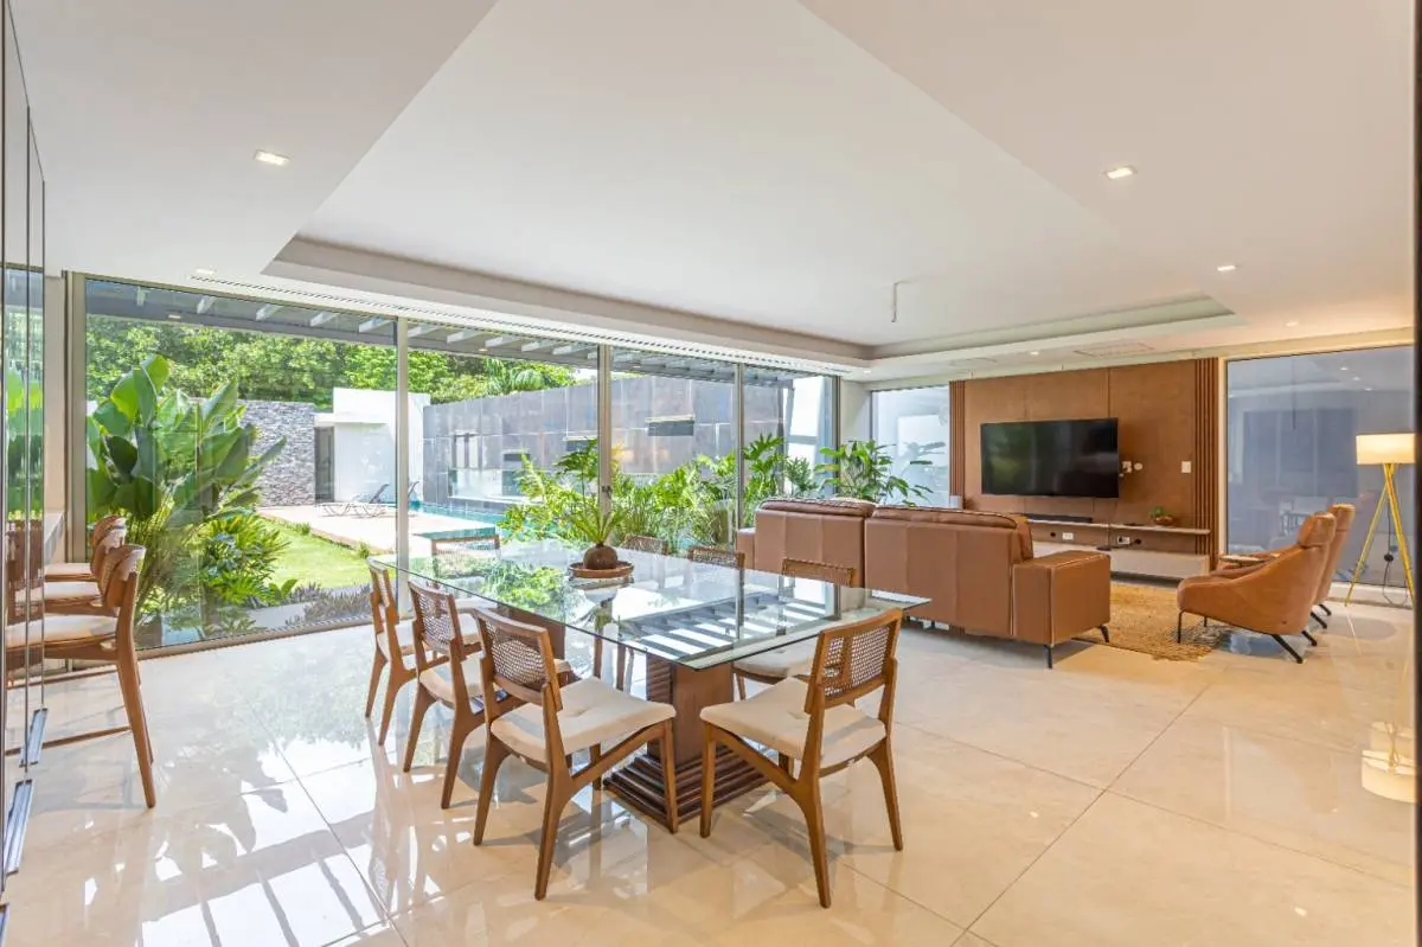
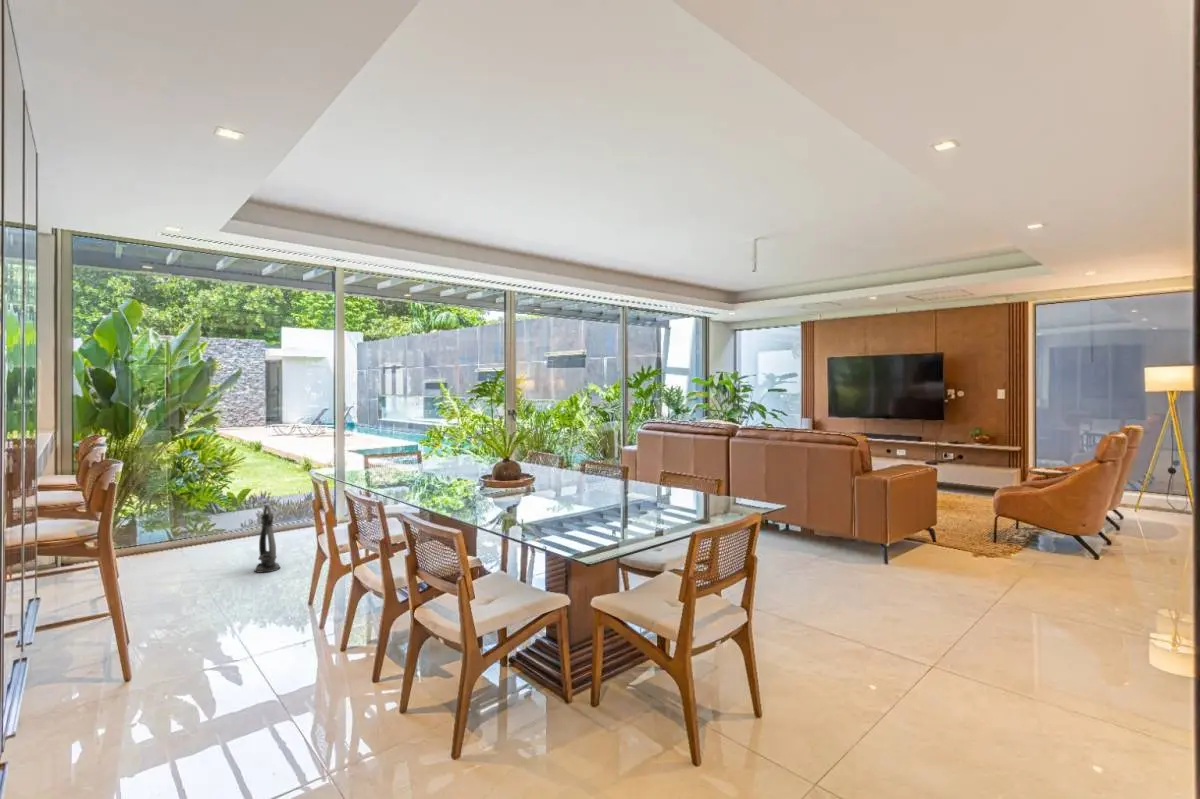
+ lantern (268, 537)
